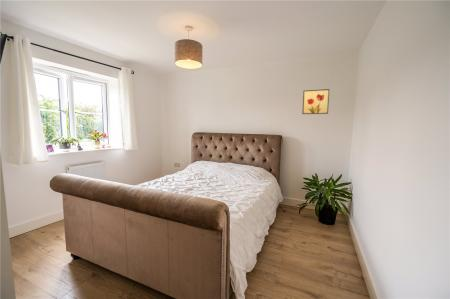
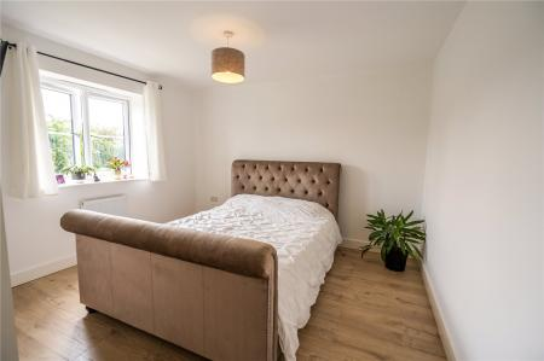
- wall art (315, 102)
